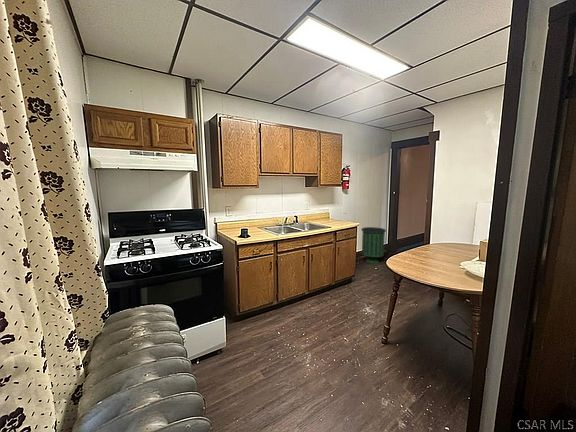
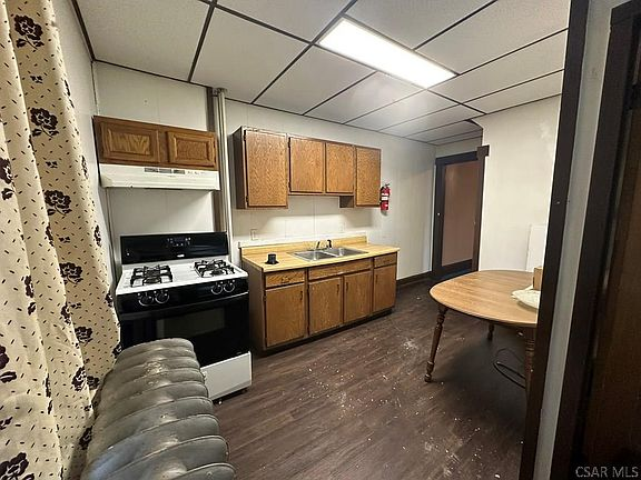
- trash can (372, 245)
